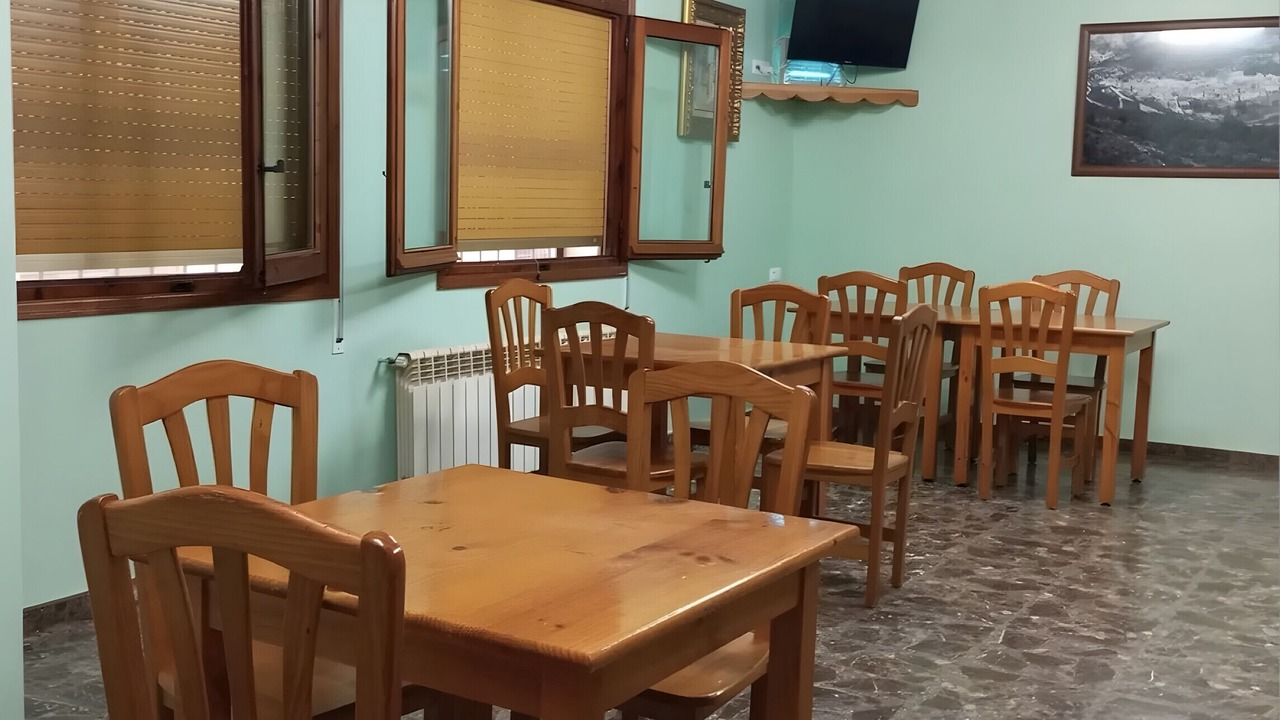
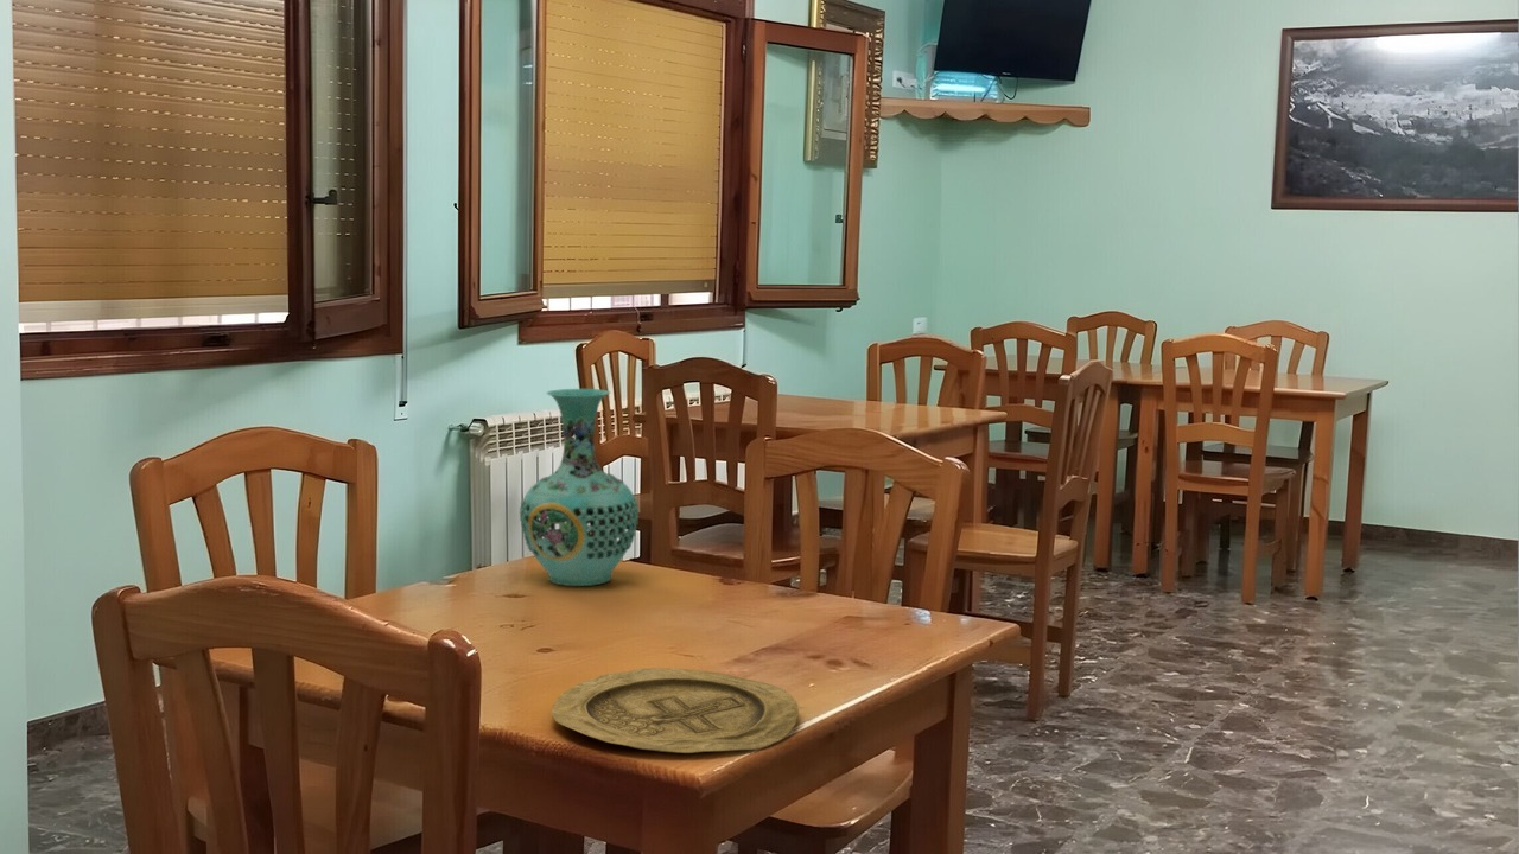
+ plate (675, 710)
+ vase (579, 486)
